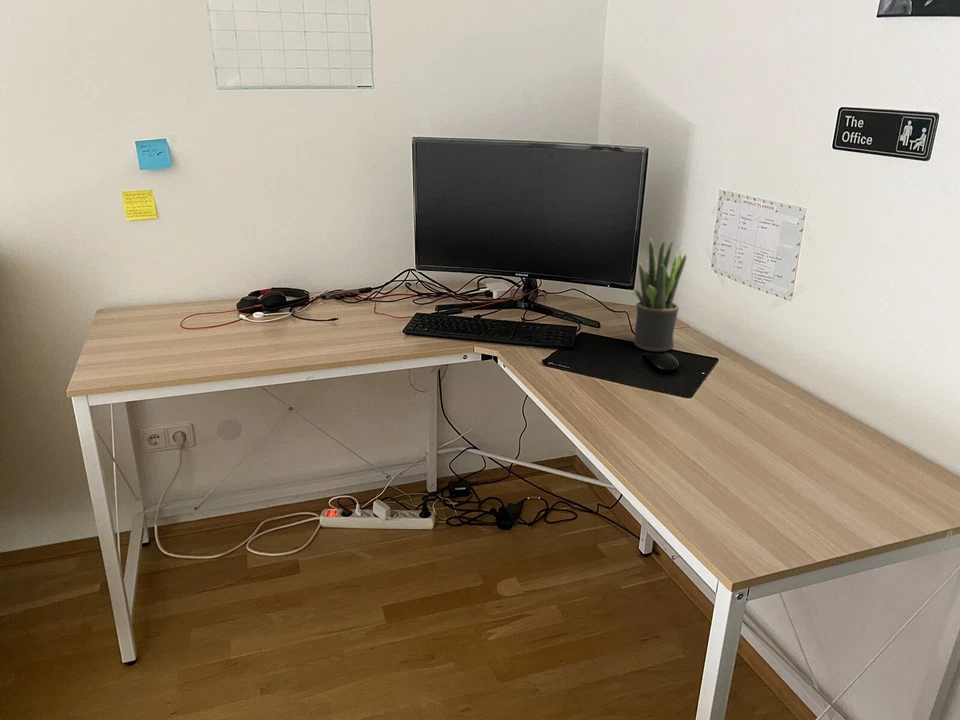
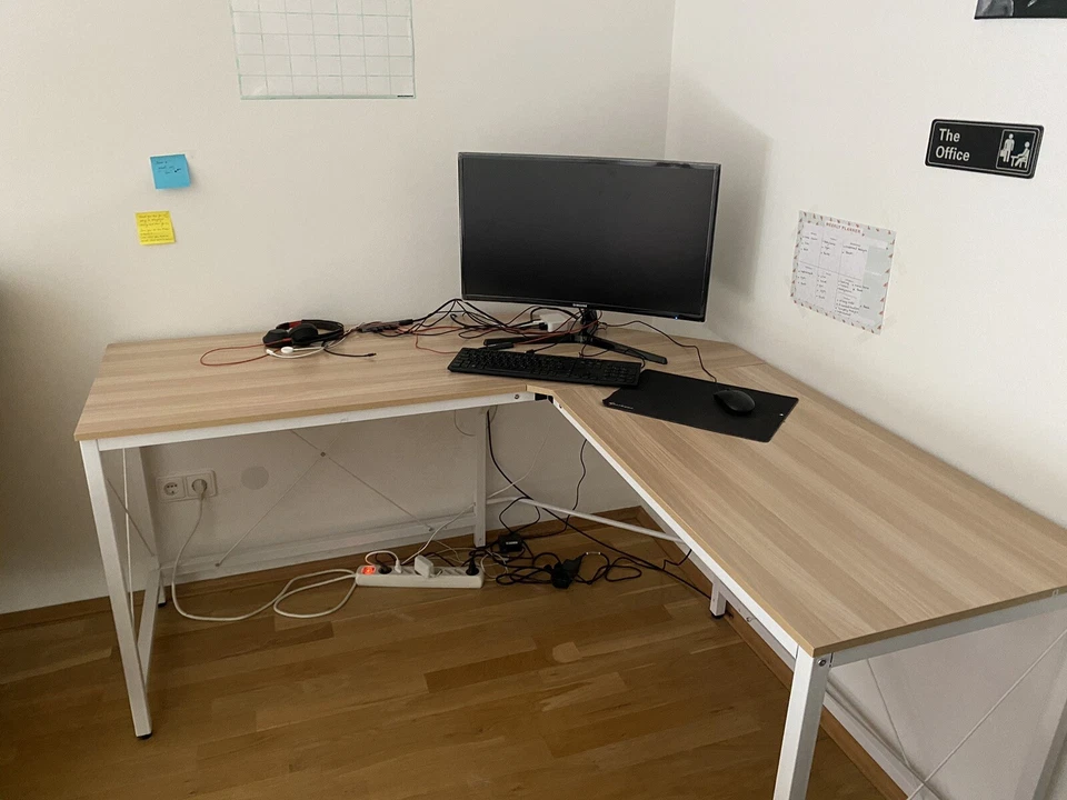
- potted plant (658, 292)
